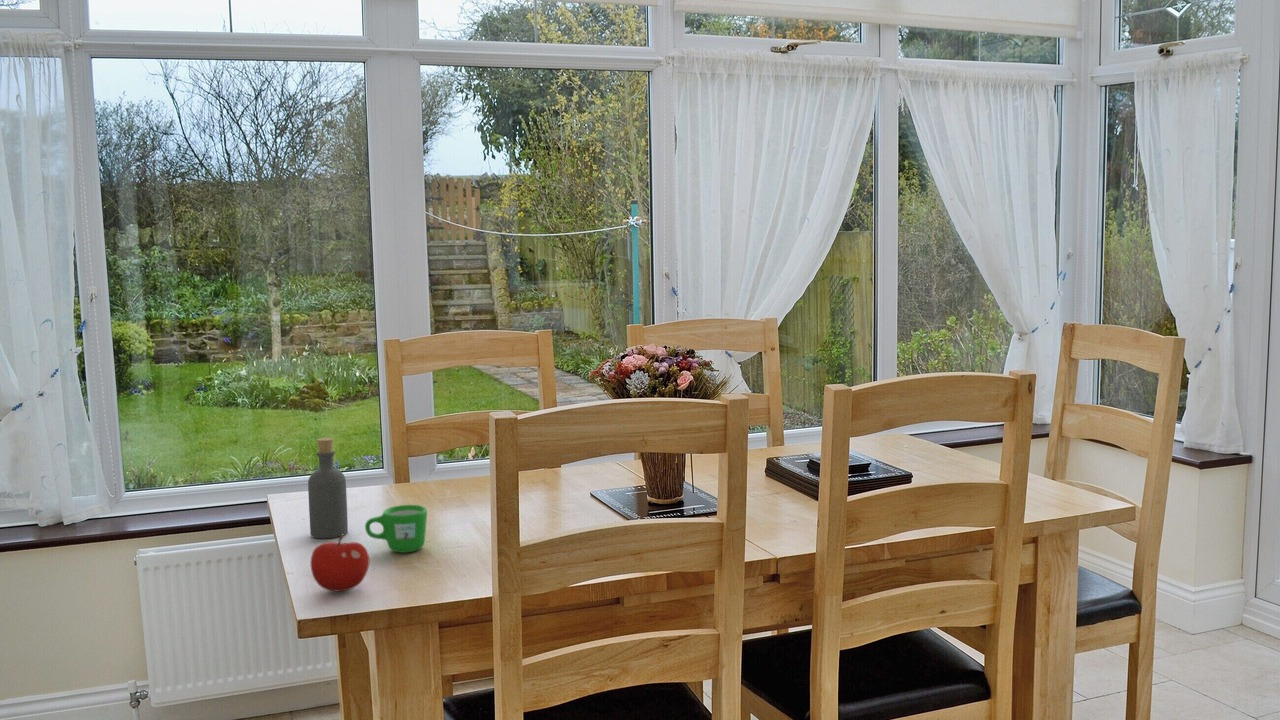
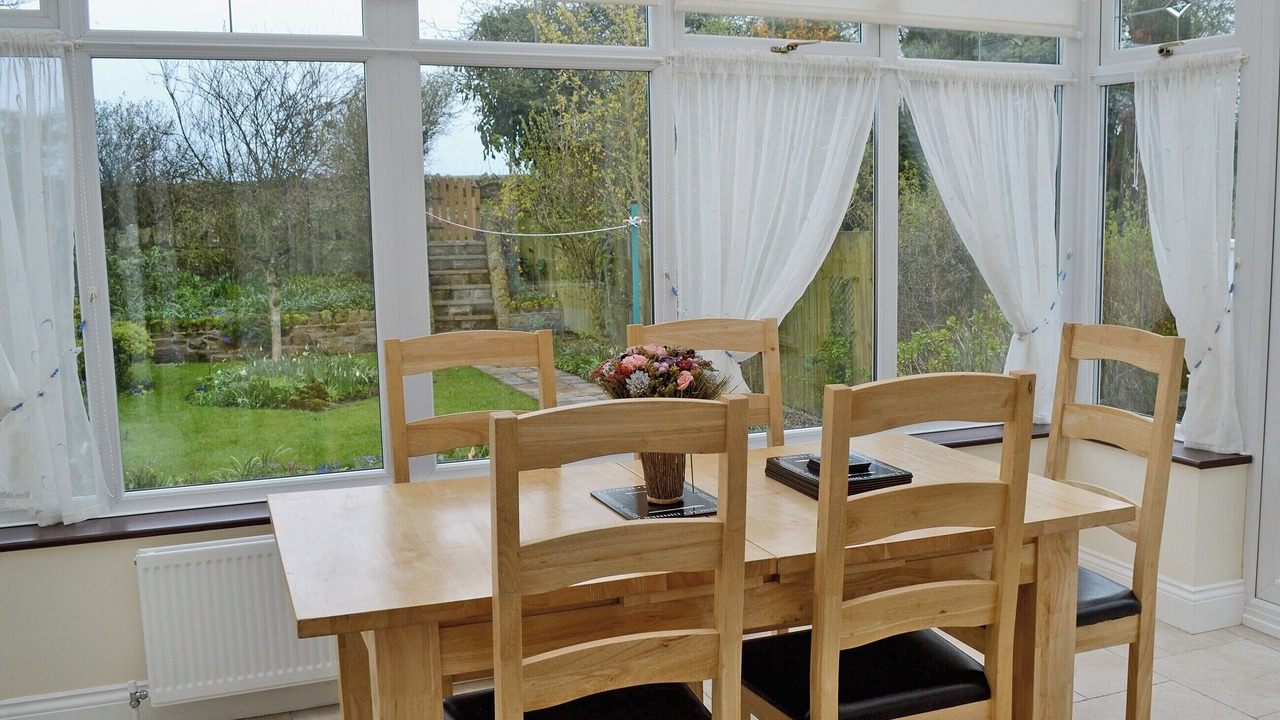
- mug (396, 529)
- bottle (327, 486)
- fruit (340, 562)
